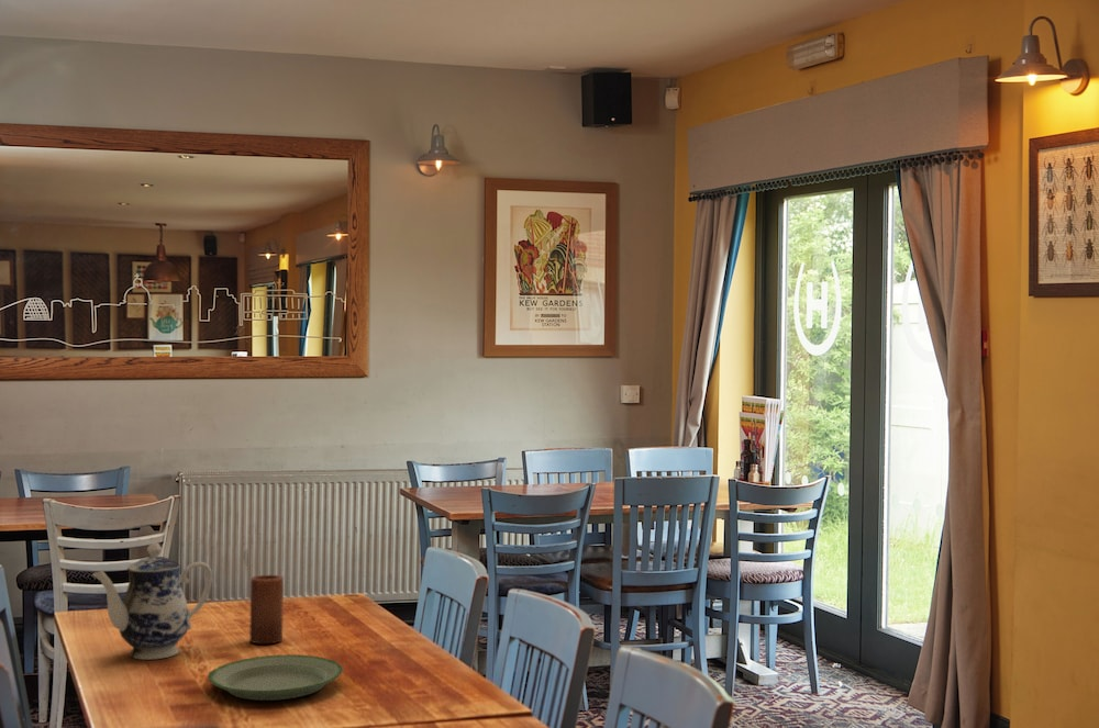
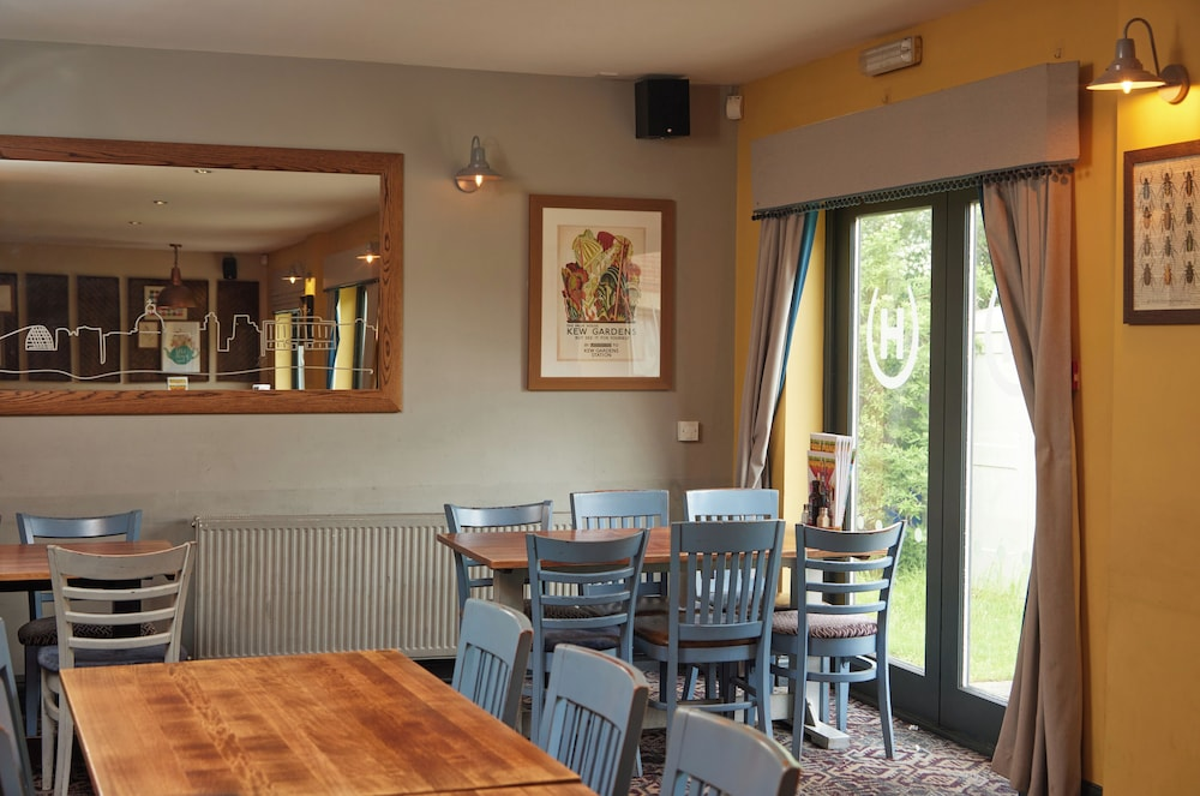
- teapot (154, 598)
- plate (276, 679)
- candle (266, 608)
